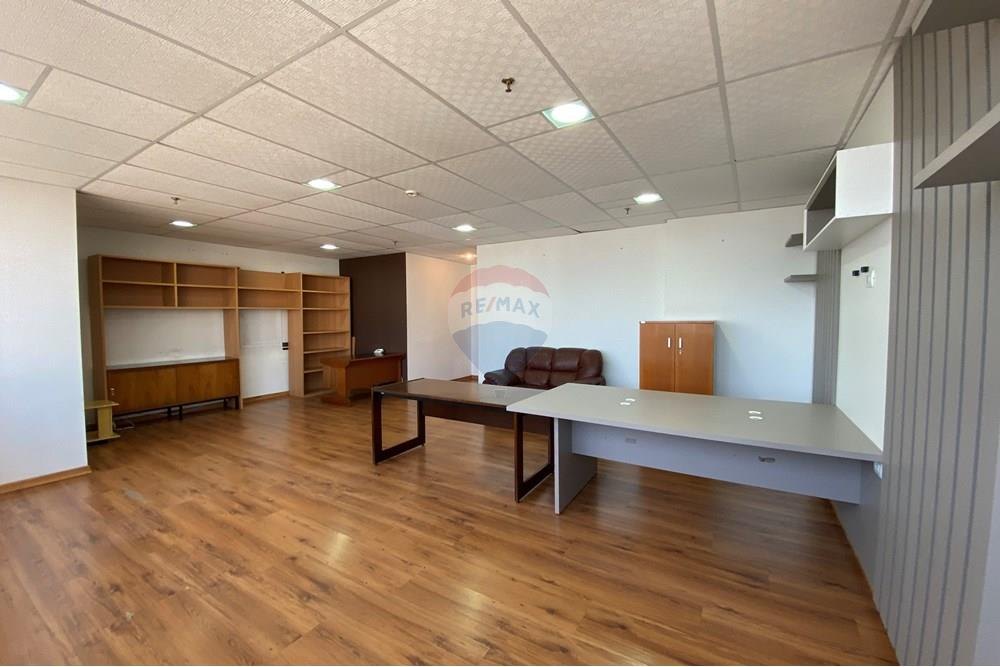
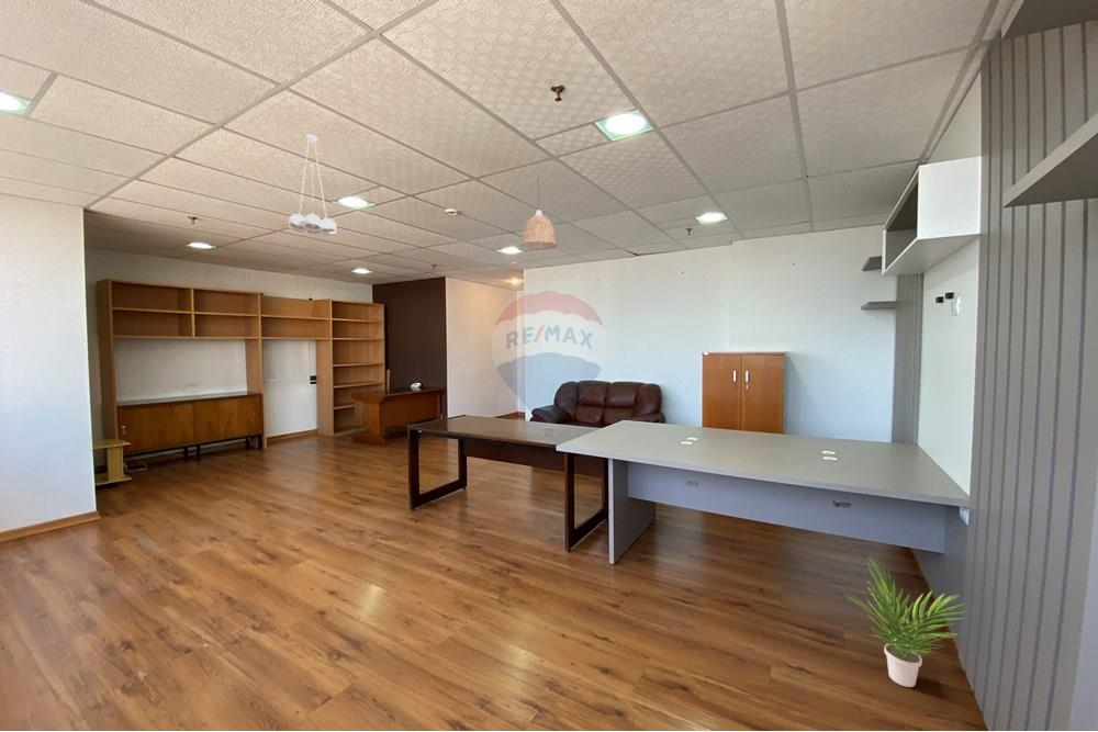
+ pendant light (312, 184)
+ potted plant (900, 626)
+ pendant lamp (538, 212)
